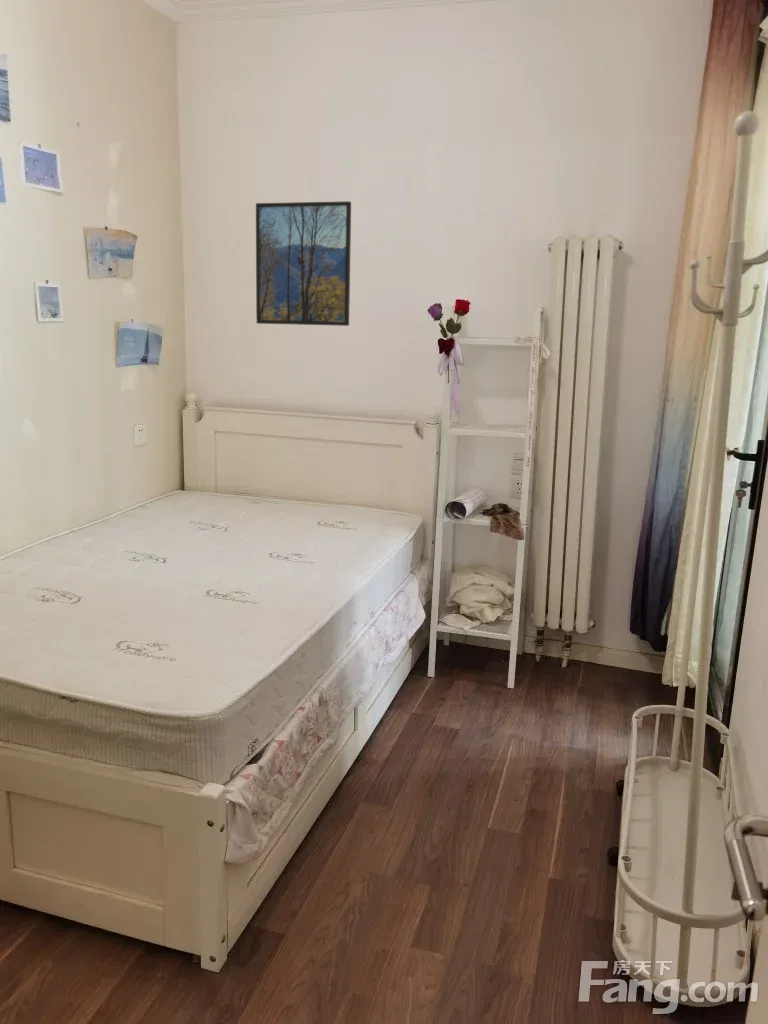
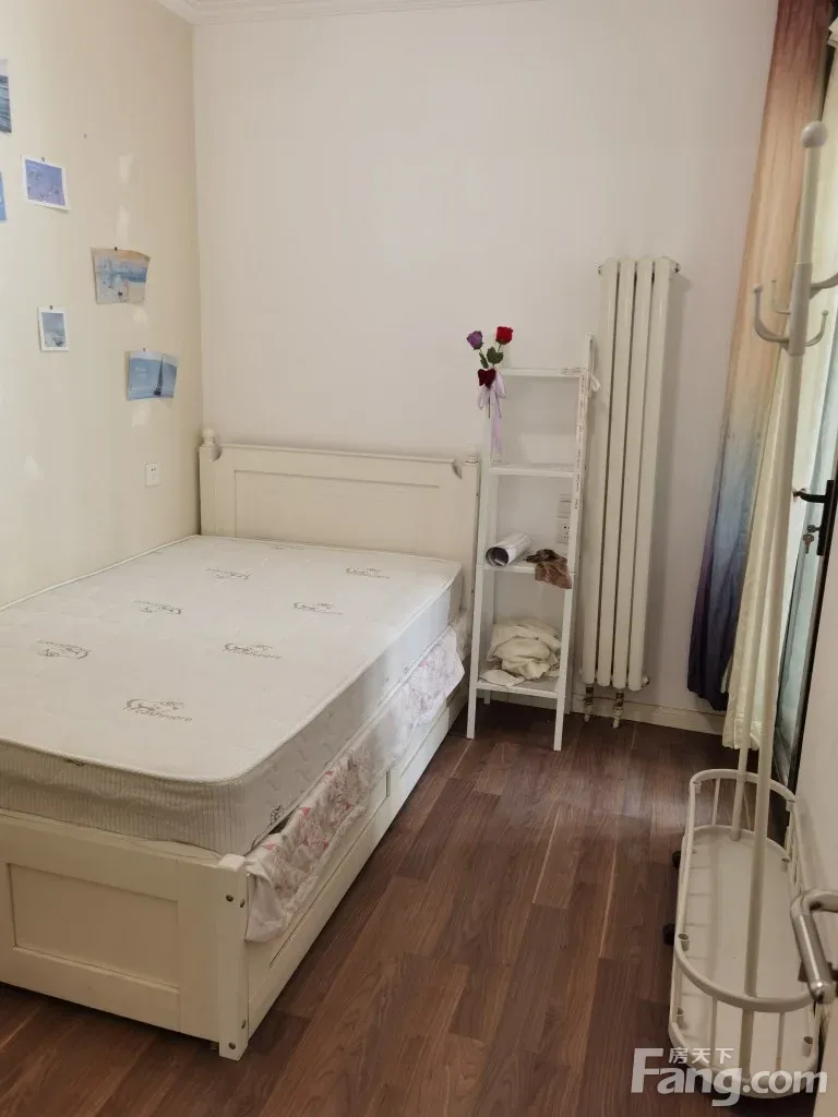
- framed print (302, 264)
